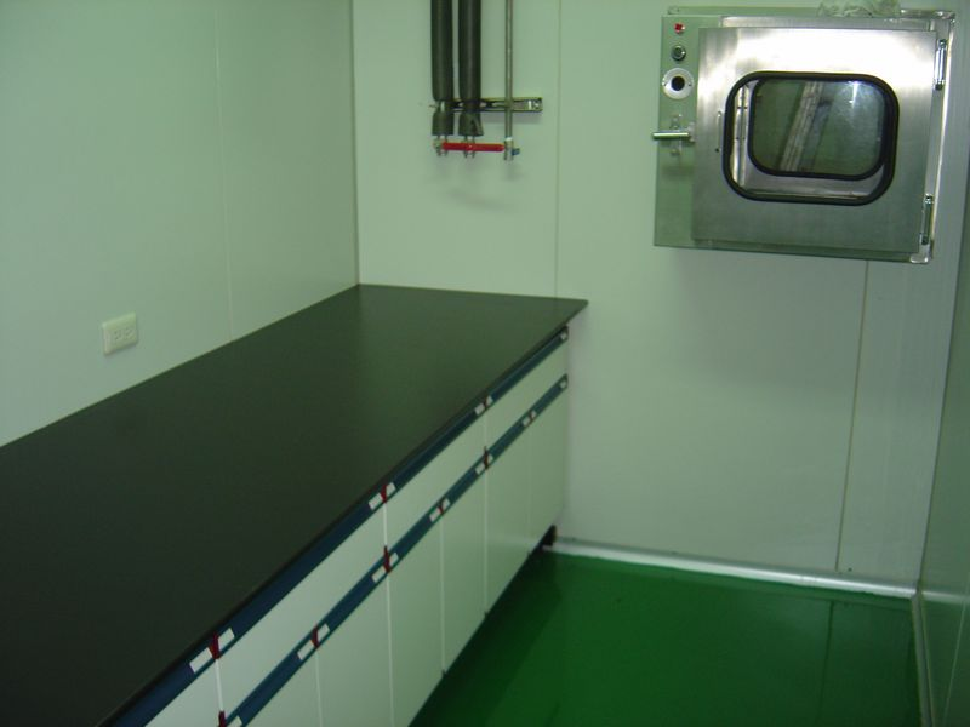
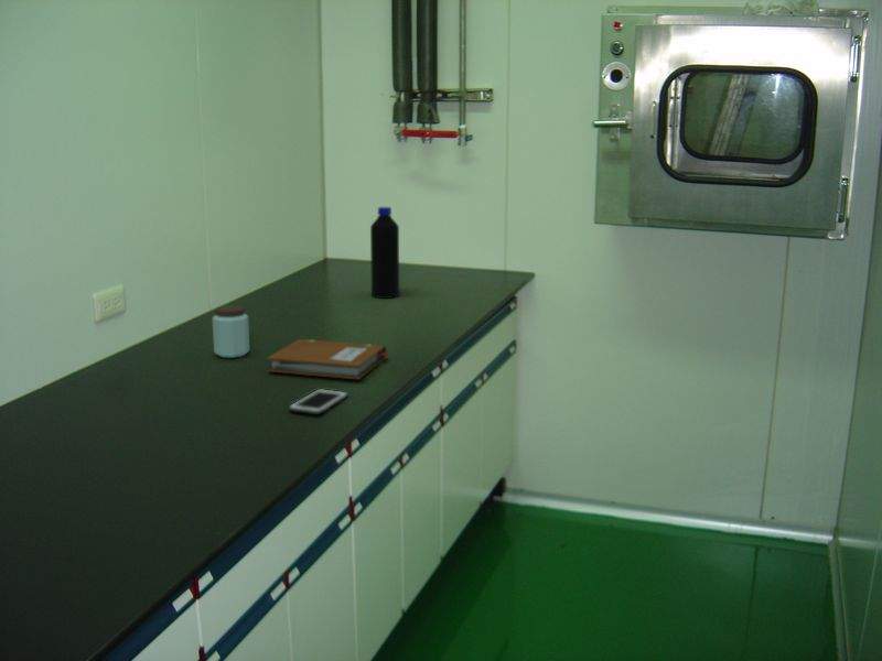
+ cell phone (319, 401)
+ bottle (385, 251)
+ notebook (331, 357)
+ peanut butter (230, 330)
